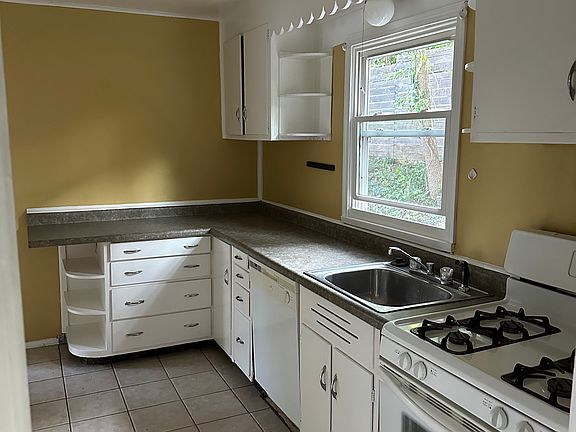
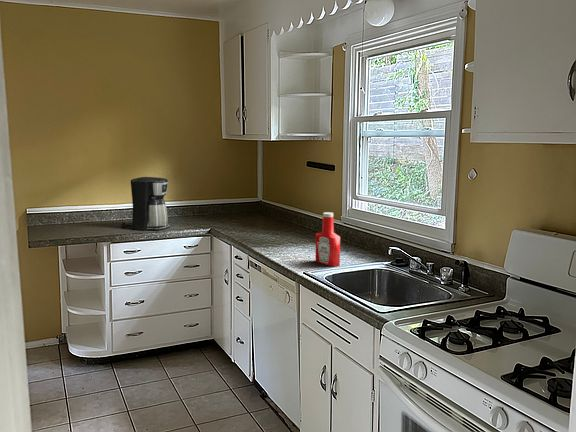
+ coffee maker (147, 202)
+ soap bottle (327, 238)
